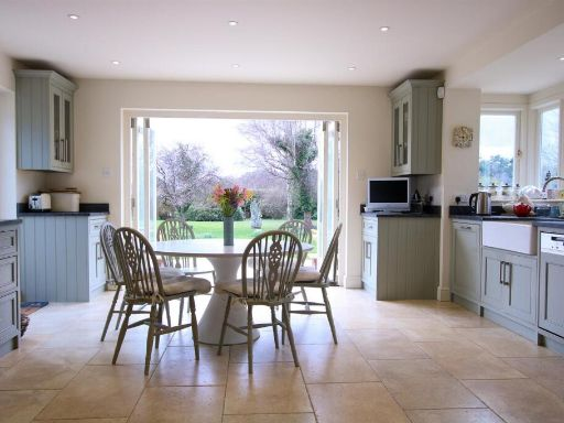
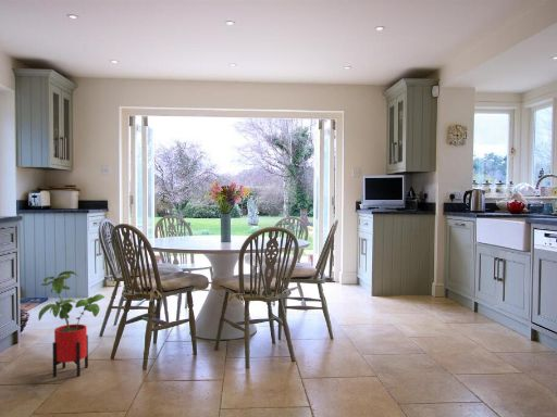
+ house plant (67, 321)
